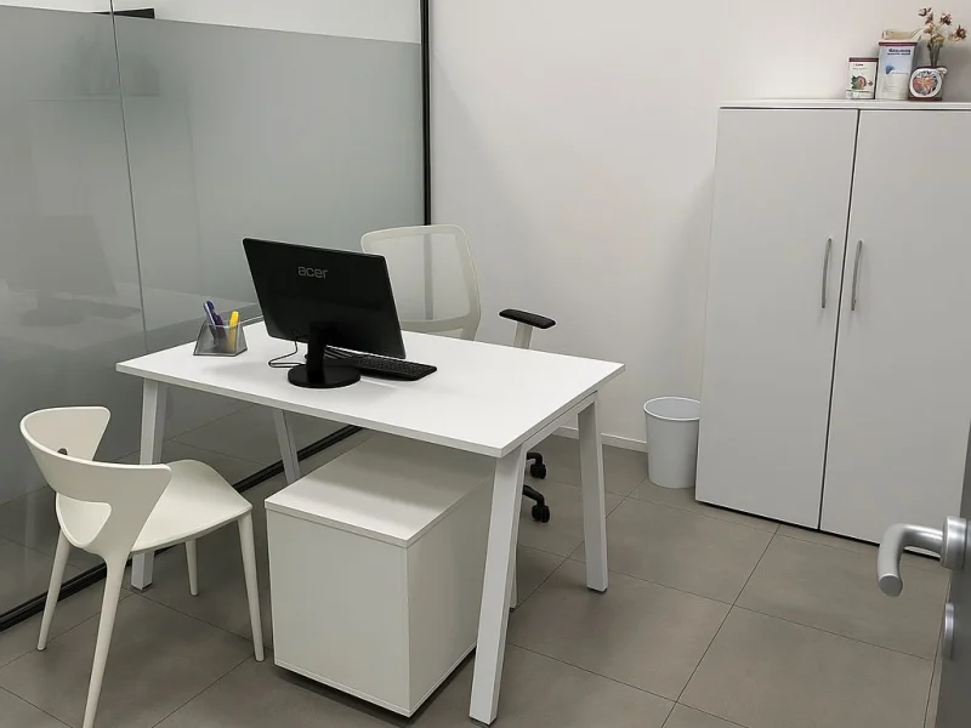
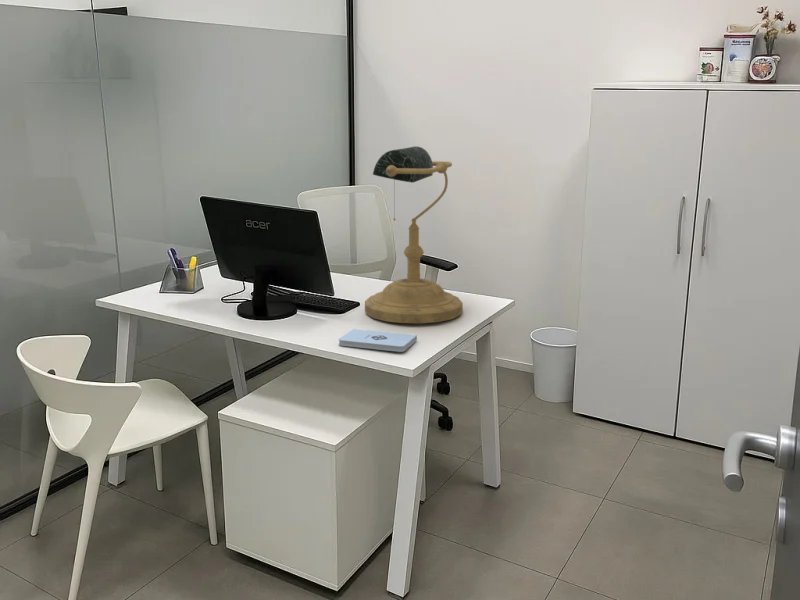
+ desk lamp (413, 231)
+ notepad (377, 340)
